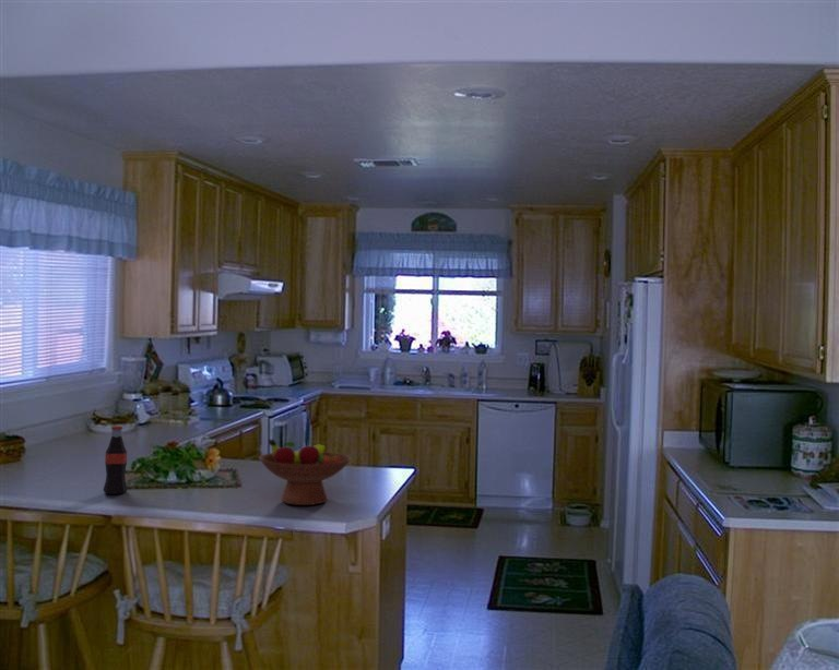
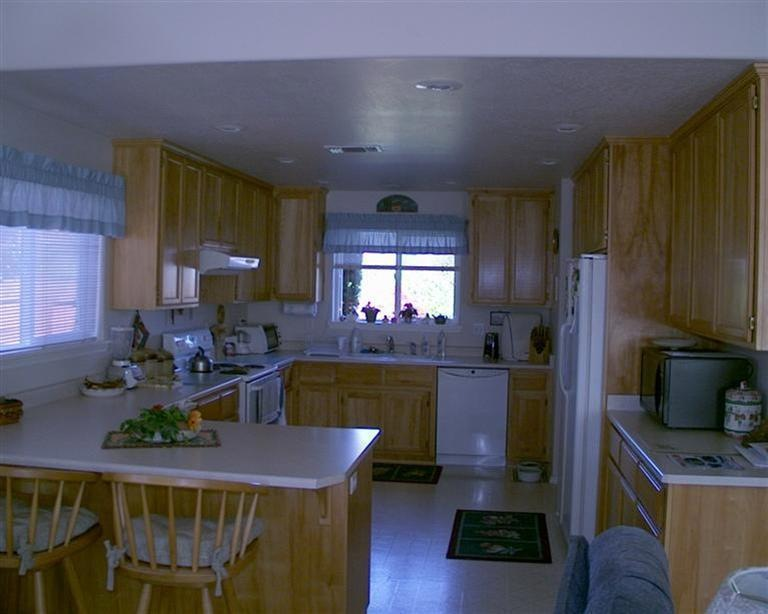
- fruit bowl (305, 470)
- bottle (116, 458)
